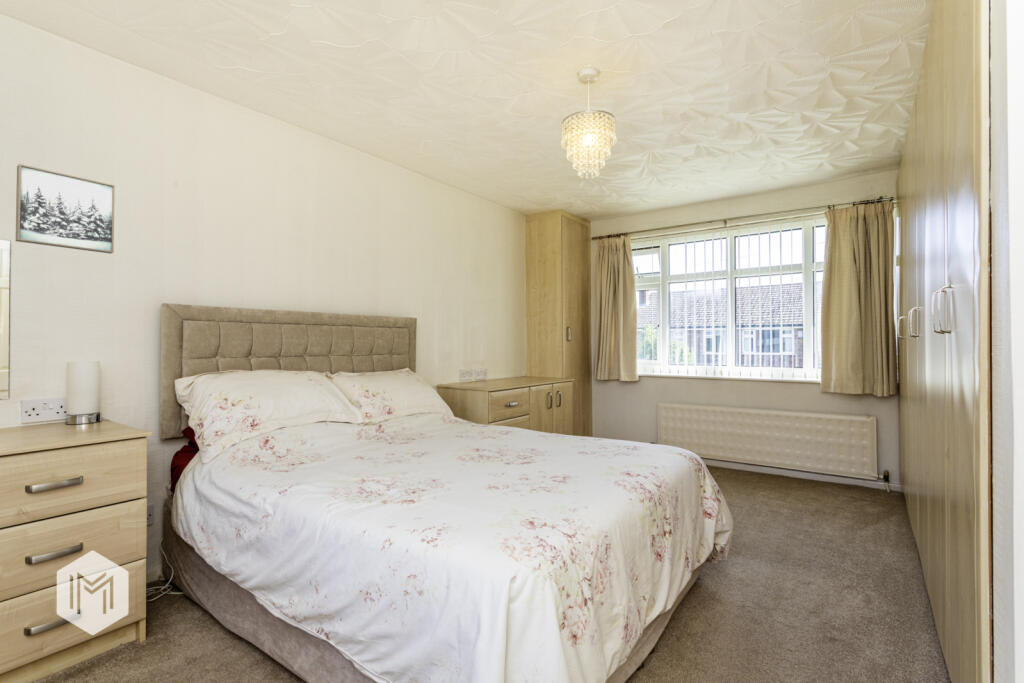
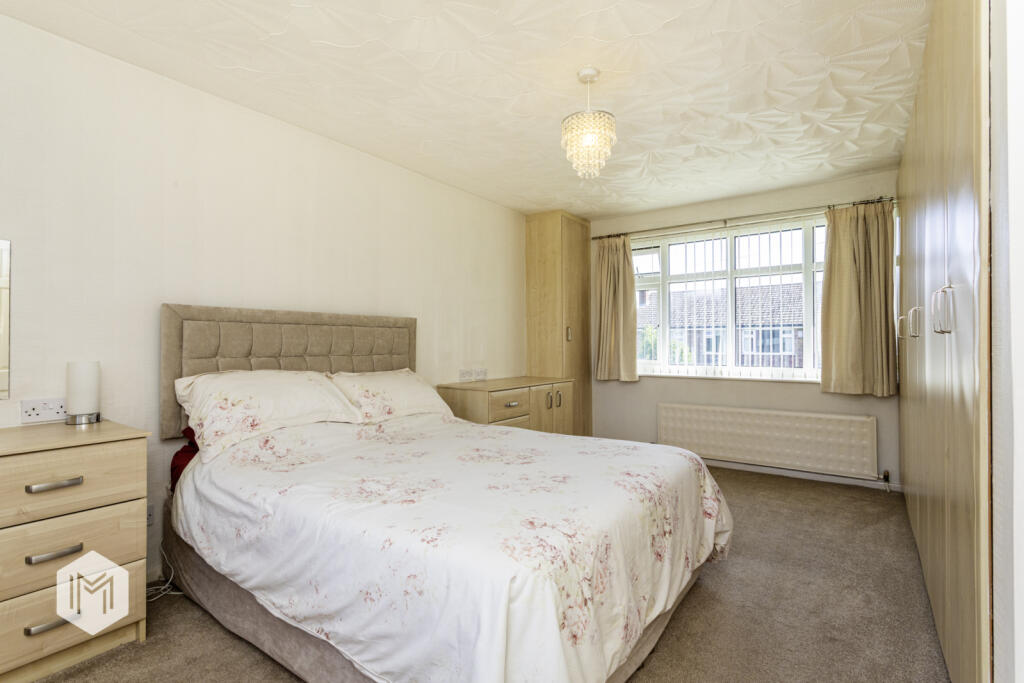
- wall art (67, 211)
